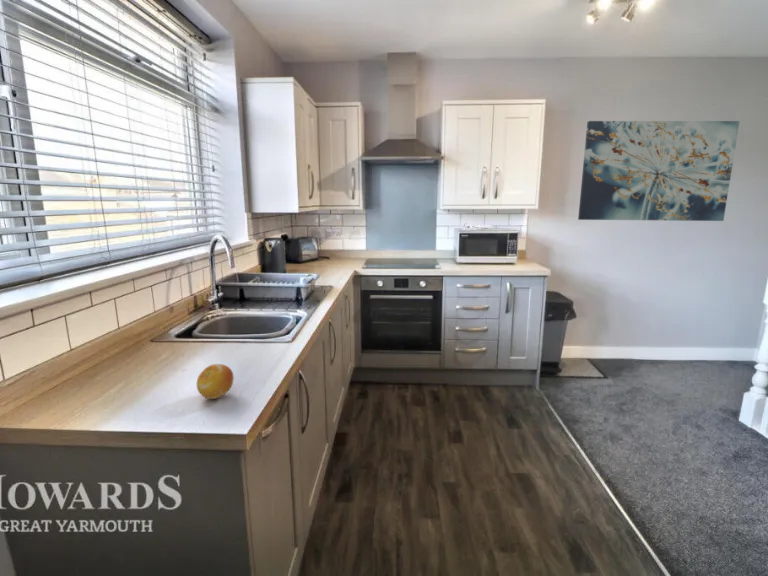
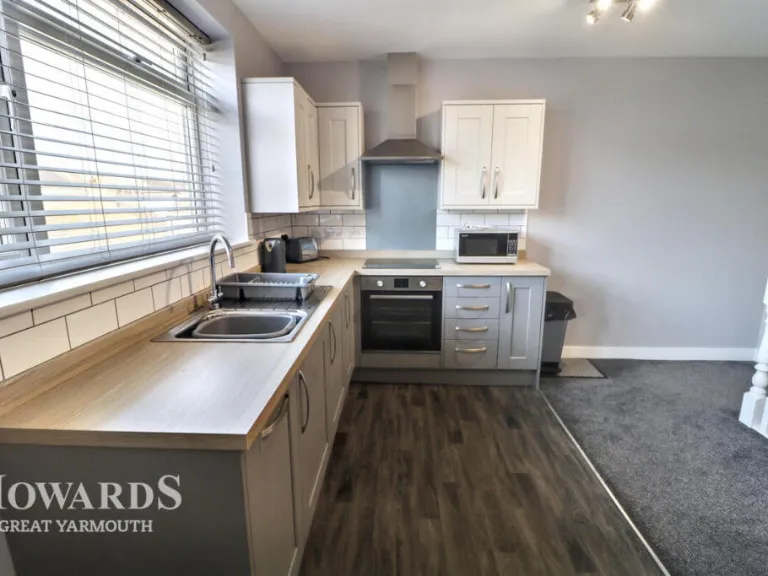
- fruit (215, 381)
- wall art (656, 171)
